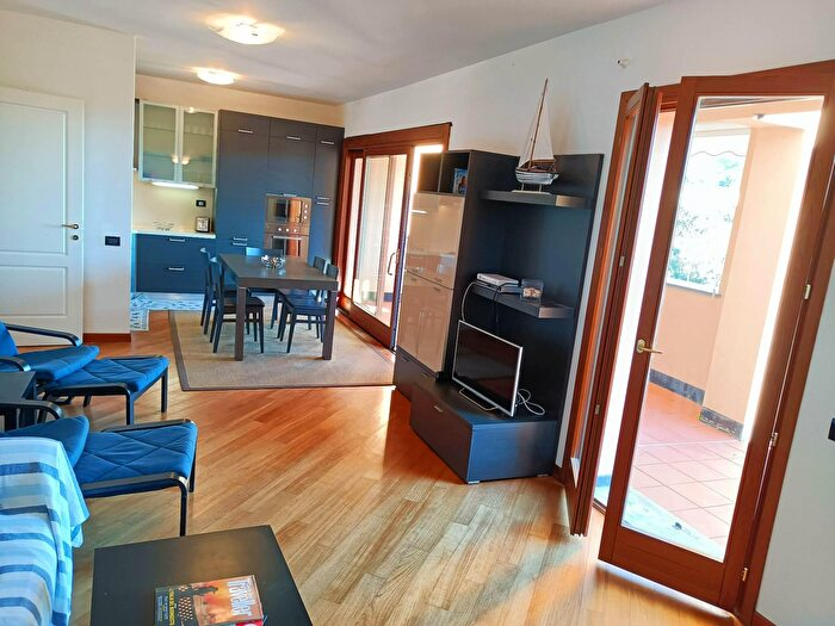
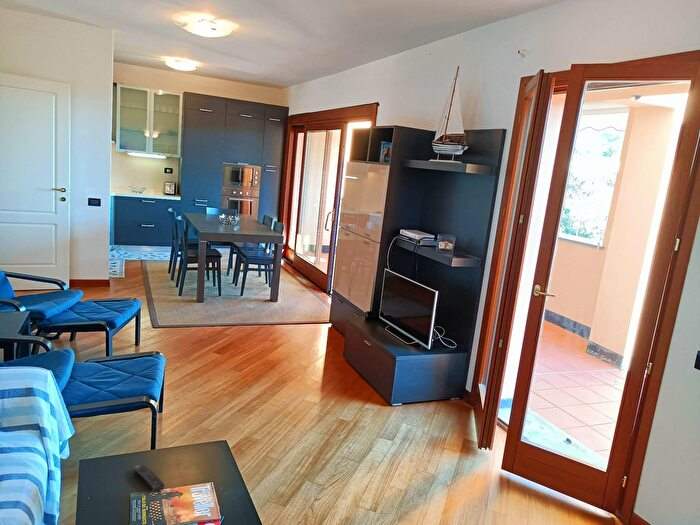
+ remote control (147, 476)
